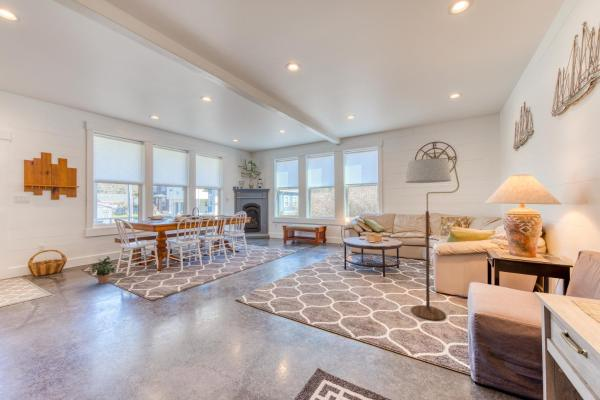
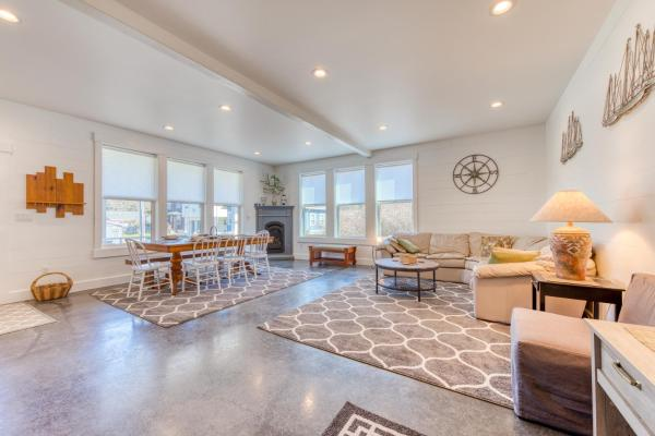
- potted plant (101, 270)
- floor lamp (428, 233)
